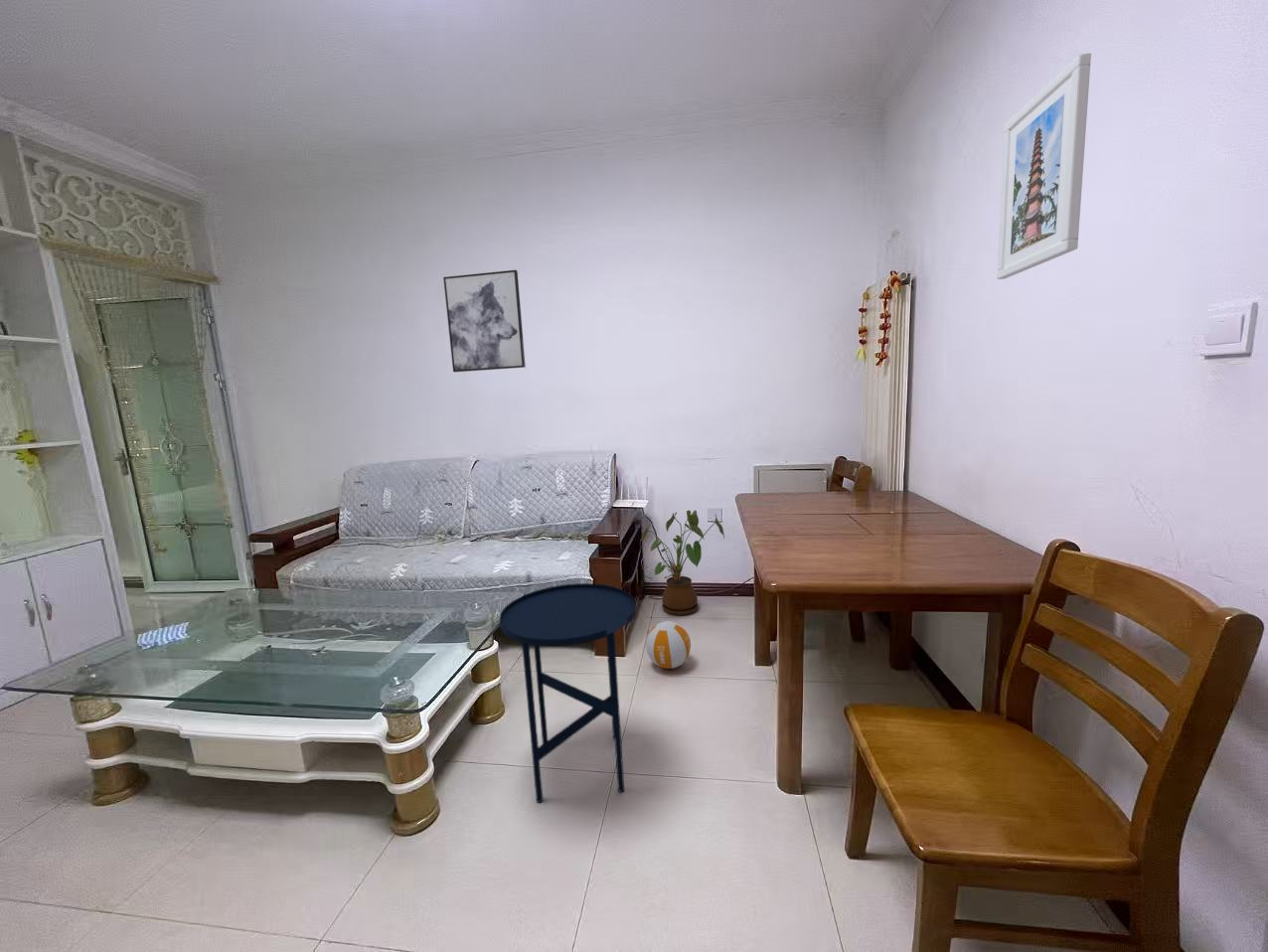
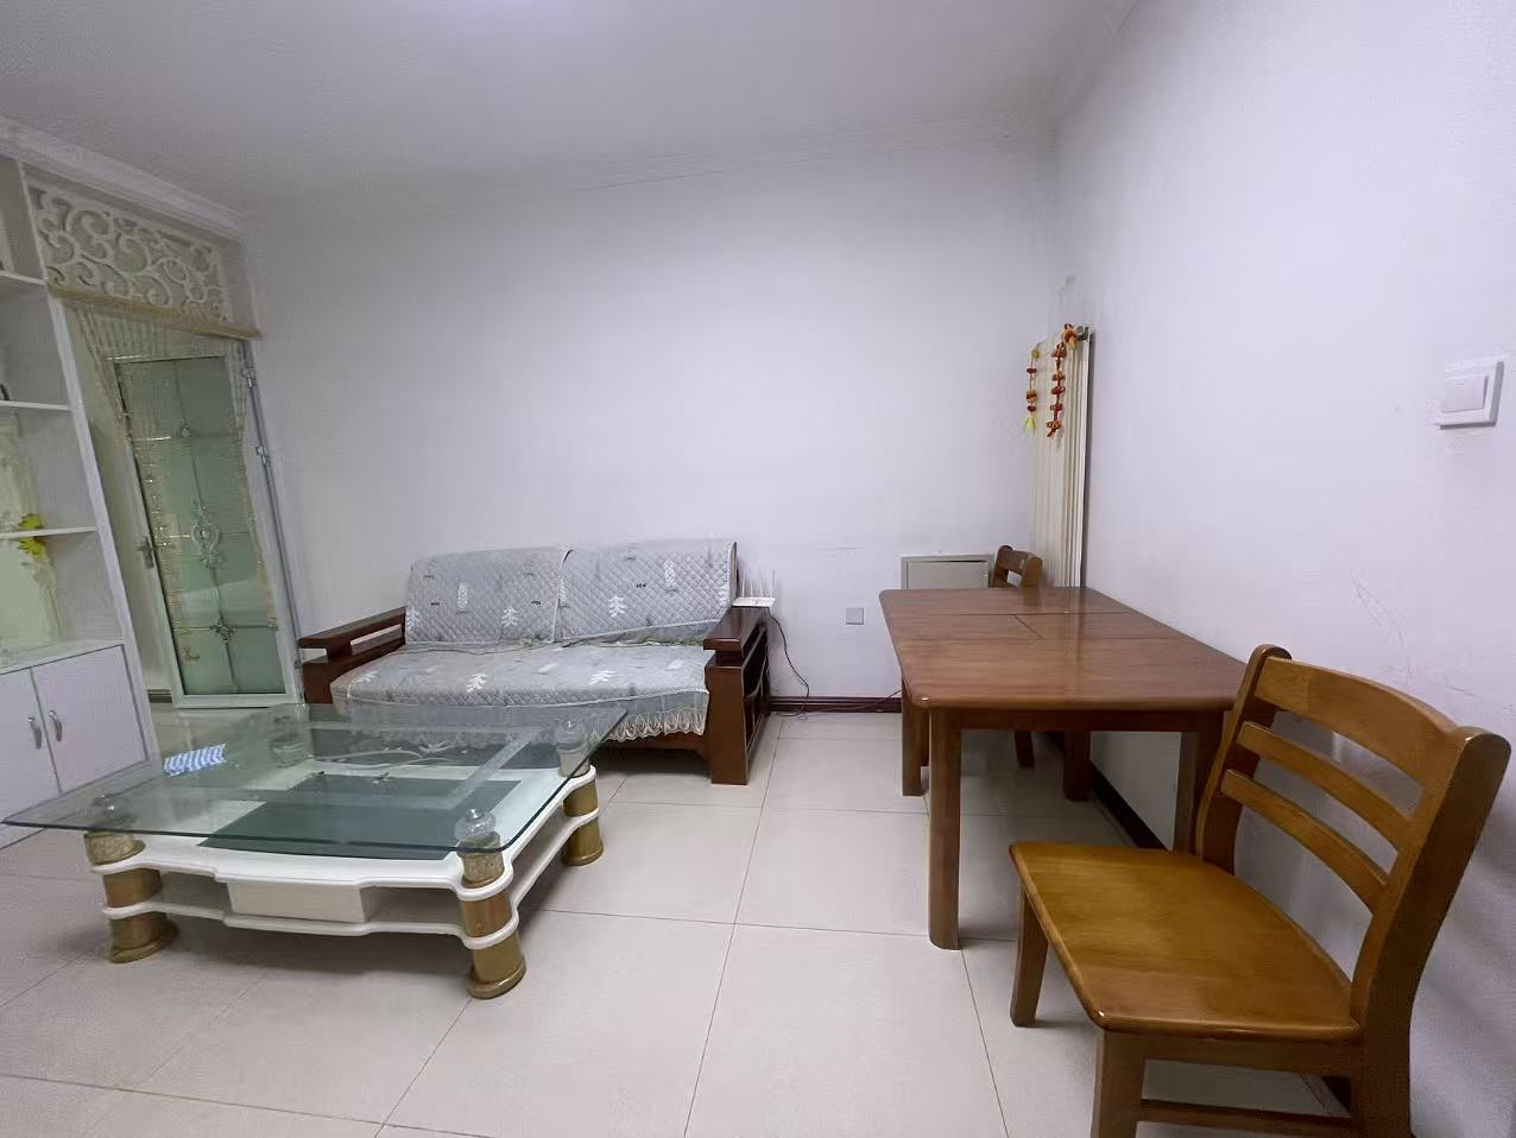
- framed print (1036, 181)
- wall art (484, 322)
- house plant (683, 563)
- volleyball (668, 644)
- side table (574, 689)
